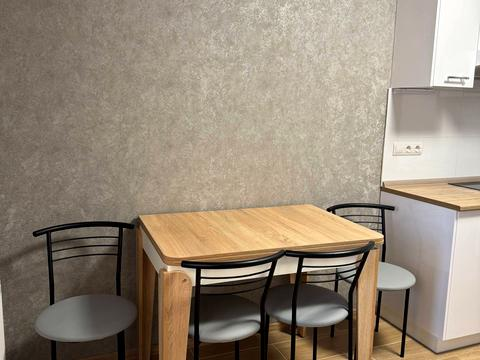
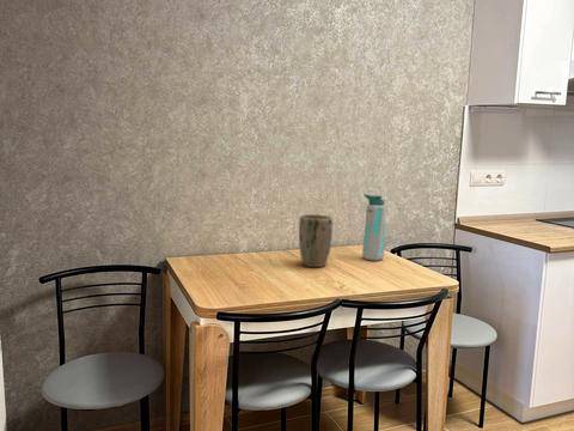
+ water bottle (373, 226)
+ plant pot (315, 241)
